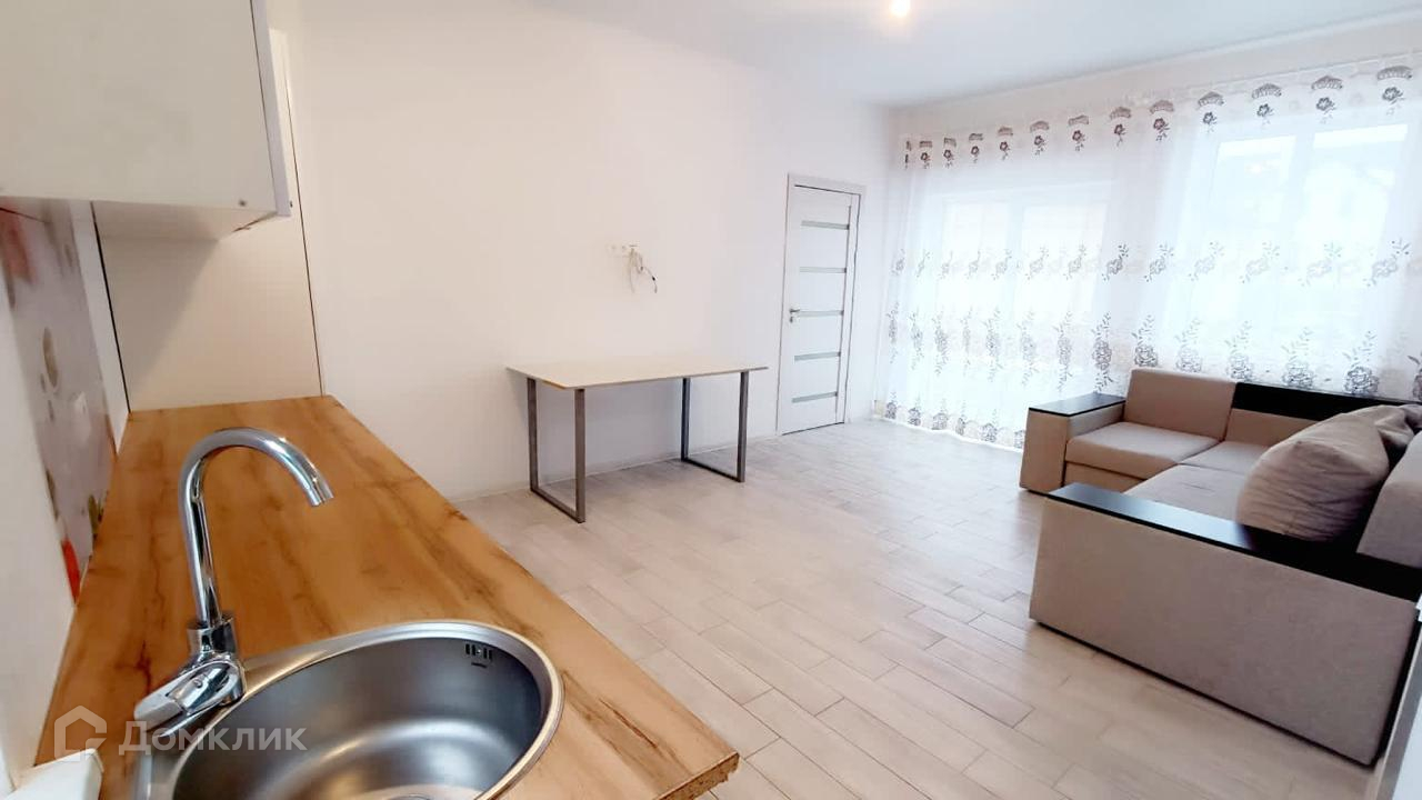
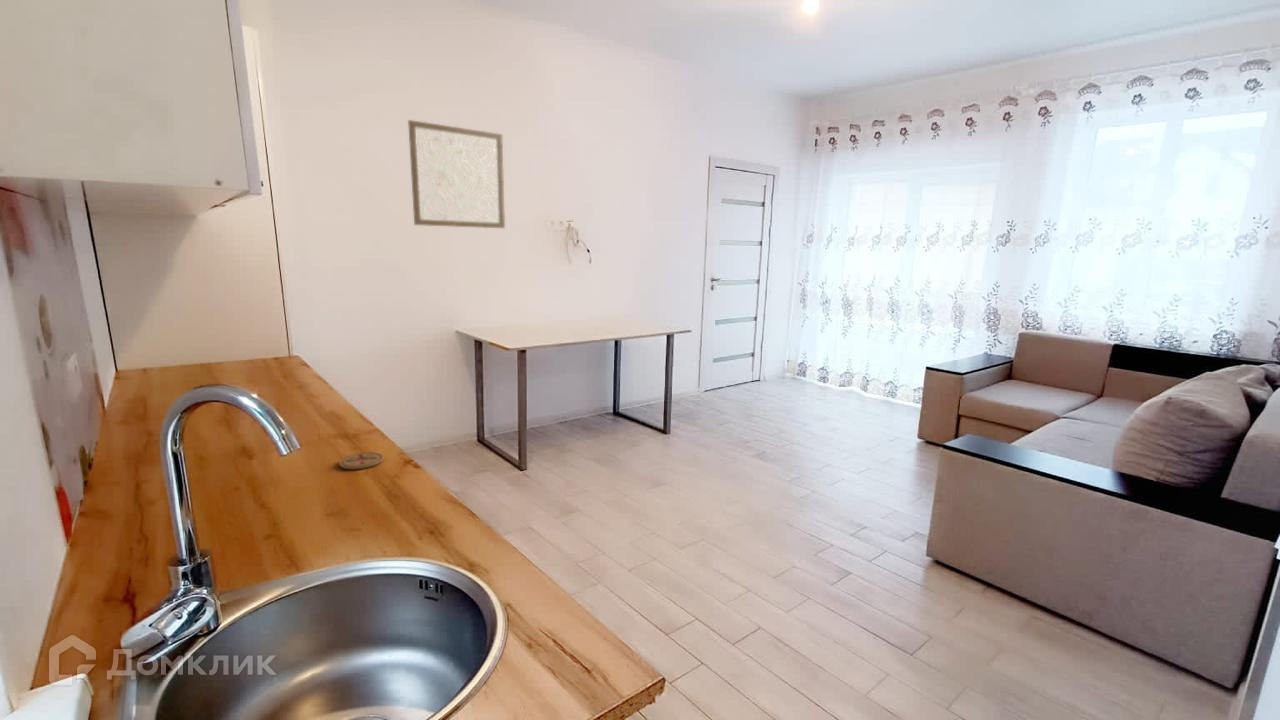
+ wall art (457, 179)
+ coaster (361, 460)
